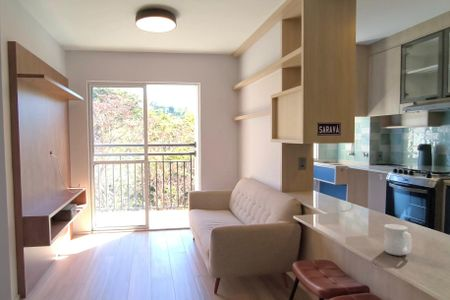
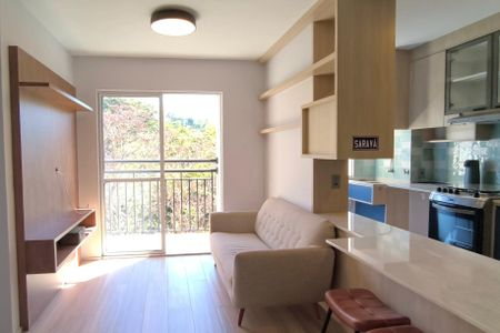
- mug (398, 240)
